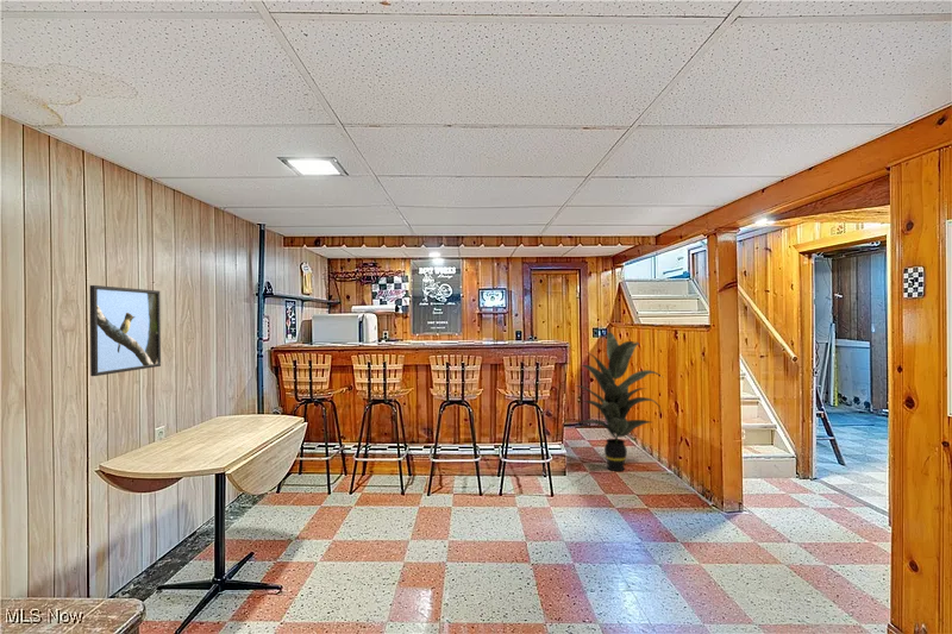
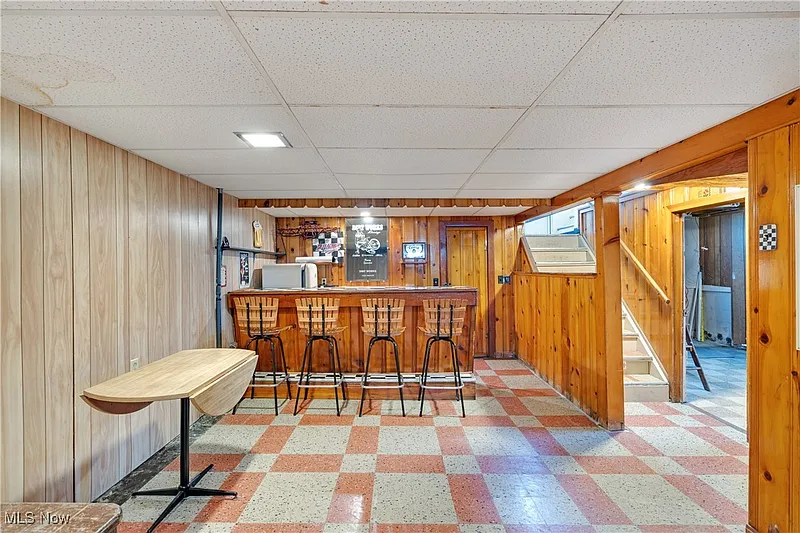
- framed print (129, 329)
- indoor plant (616, 400)
